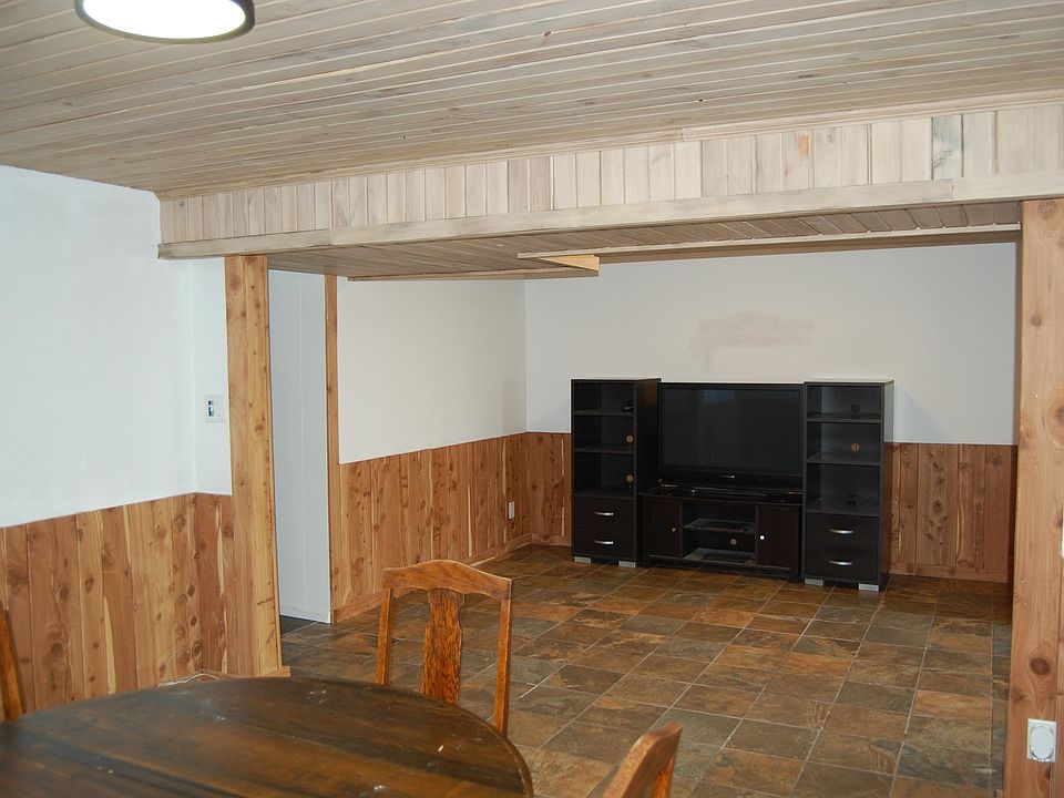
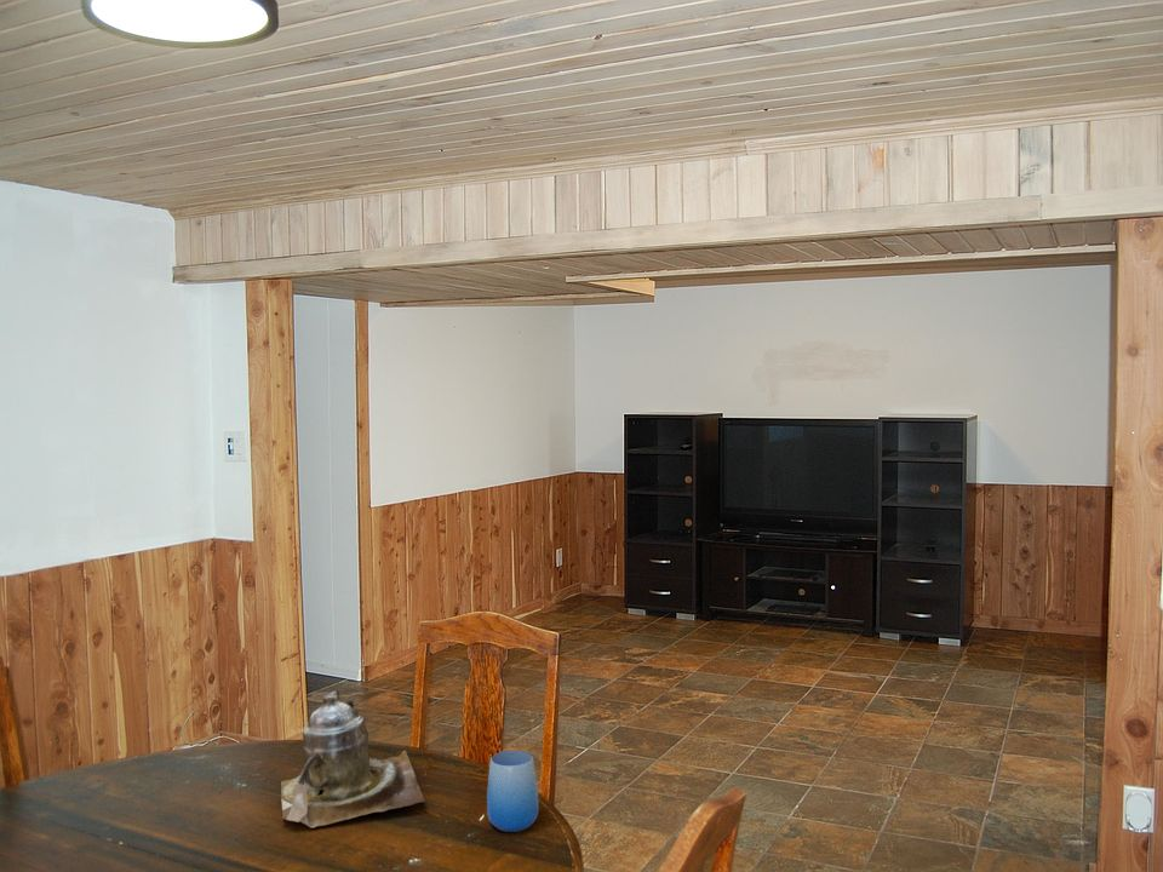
+ cup (511, 790)
+ teapot (348, 742)
